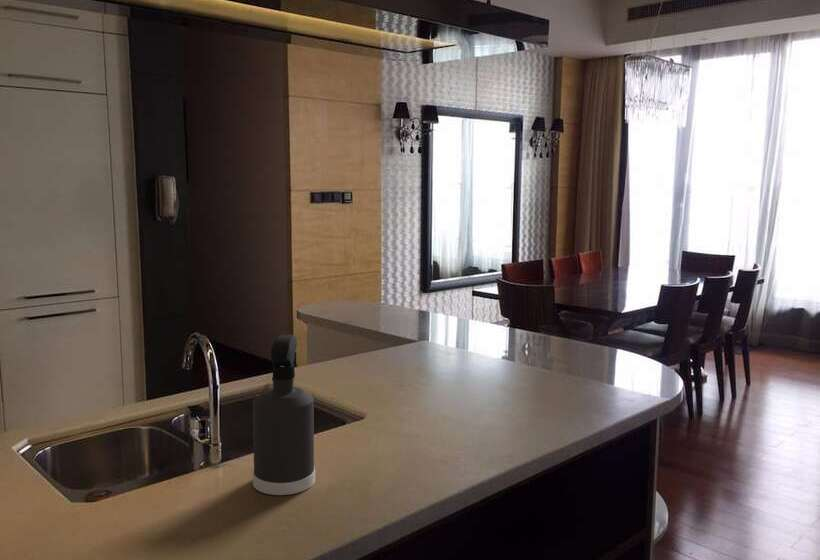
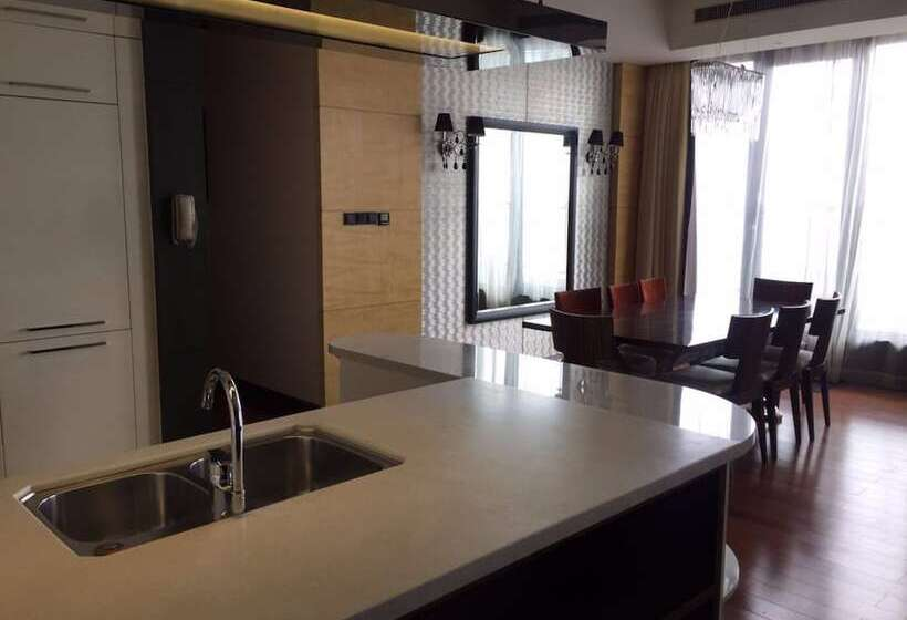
- spray bottle (284, 409)
